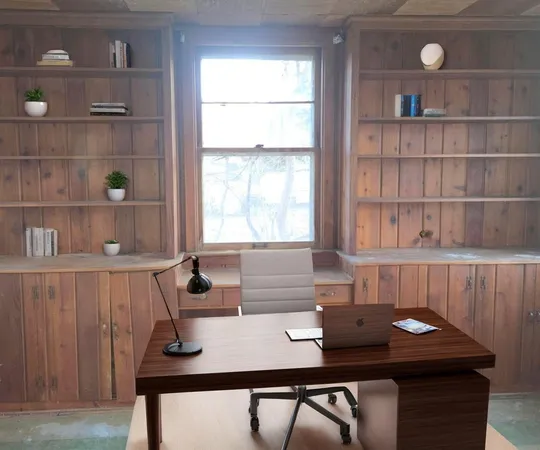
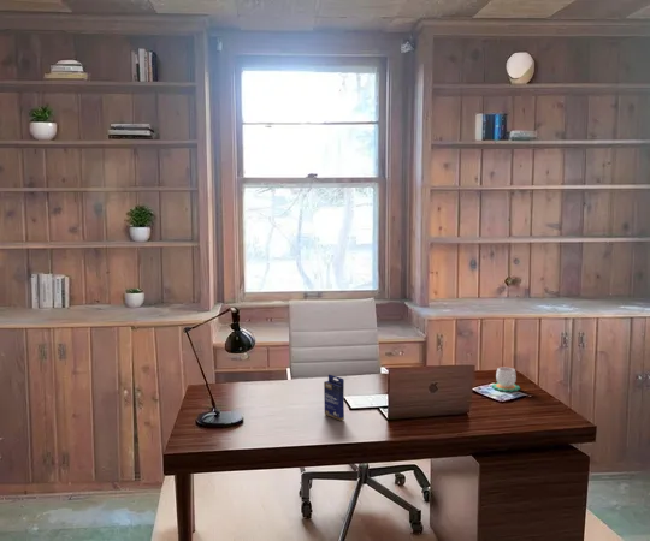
+ small box (333, 397)
+ mug (506, 379)
